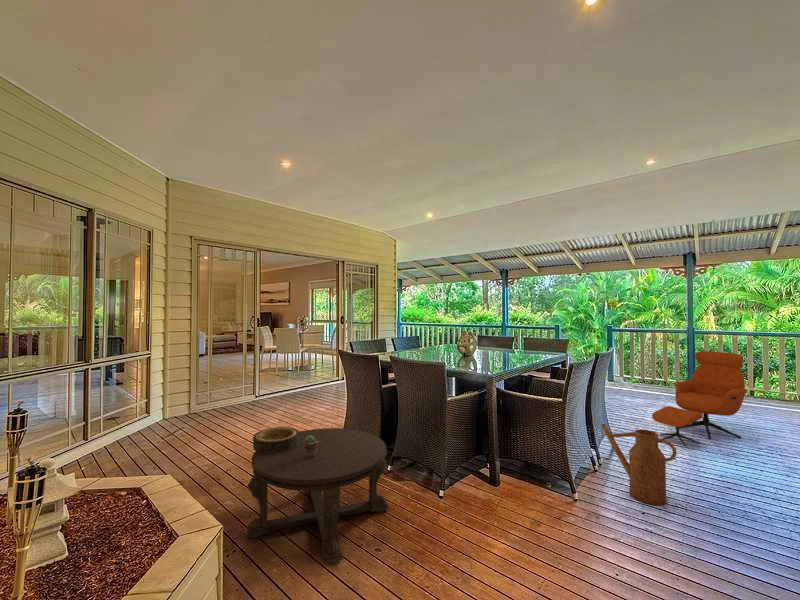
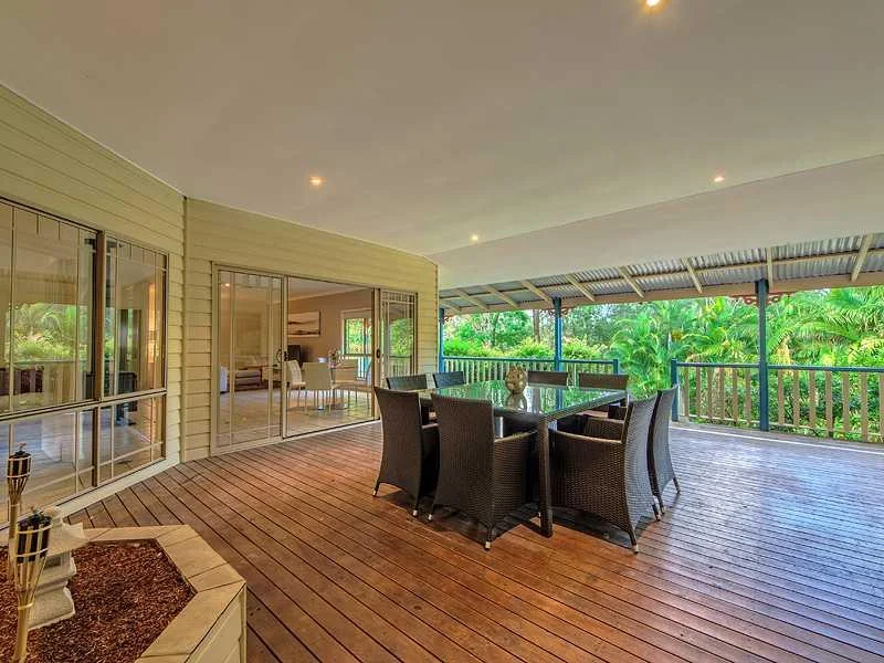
- lounge chair (696, 394)
- coffee table (321, 484)
- watering can (637, 461)
- potted succulent (310, 445)
- wooden bowl (276, 439)
